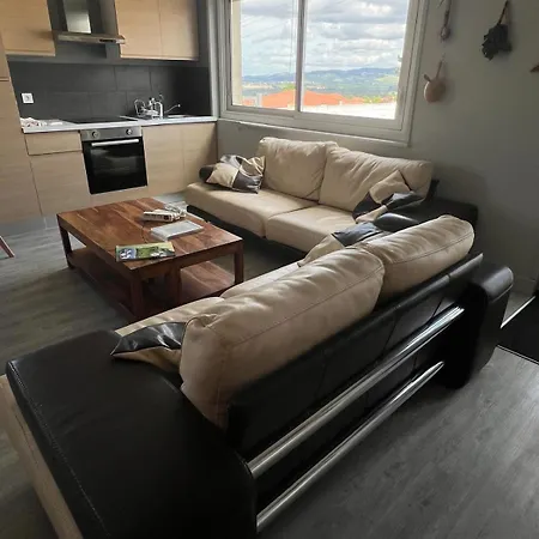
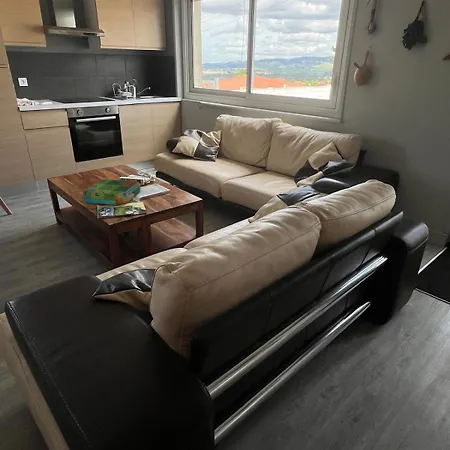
+ board game (112, 191)
